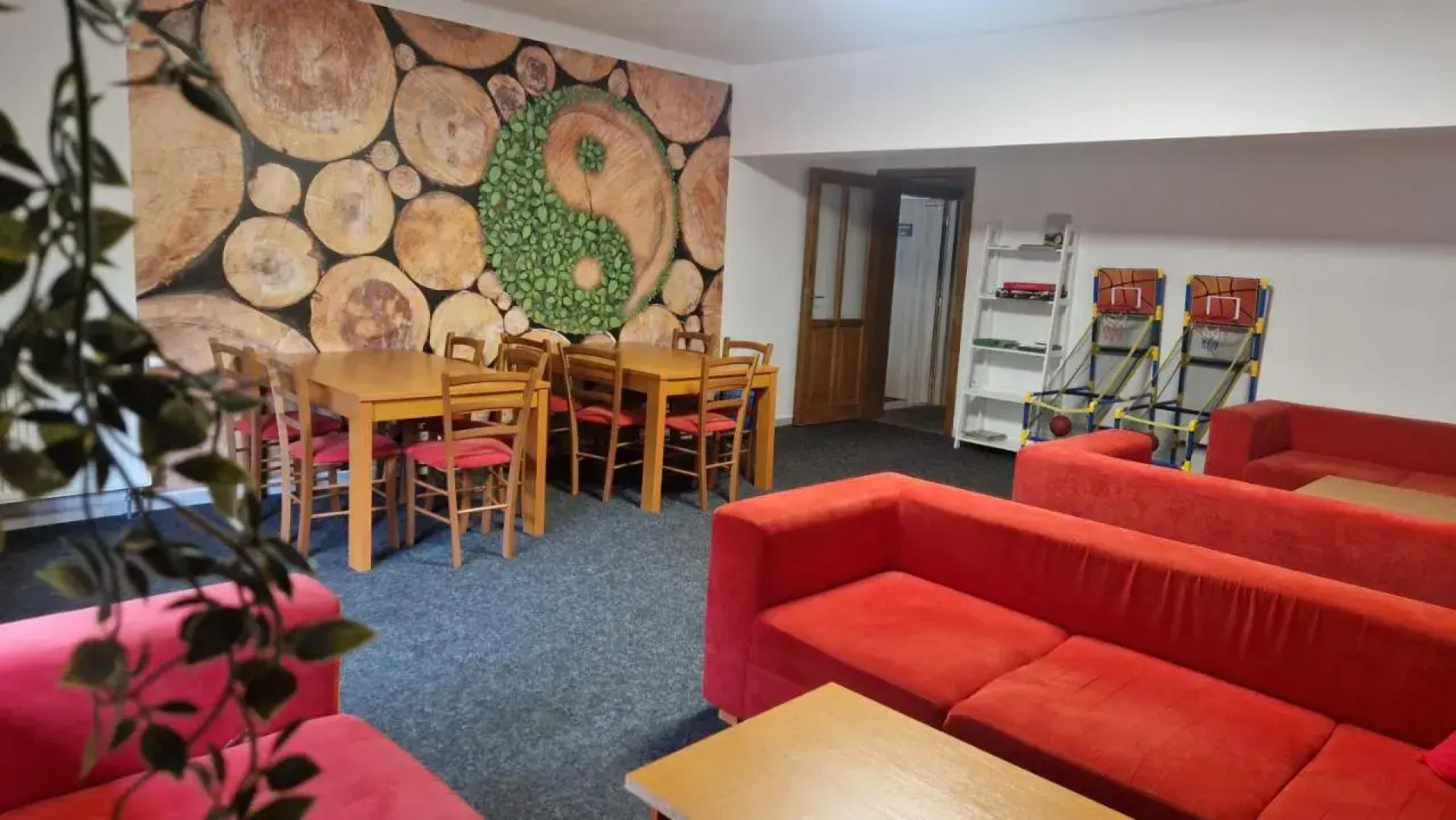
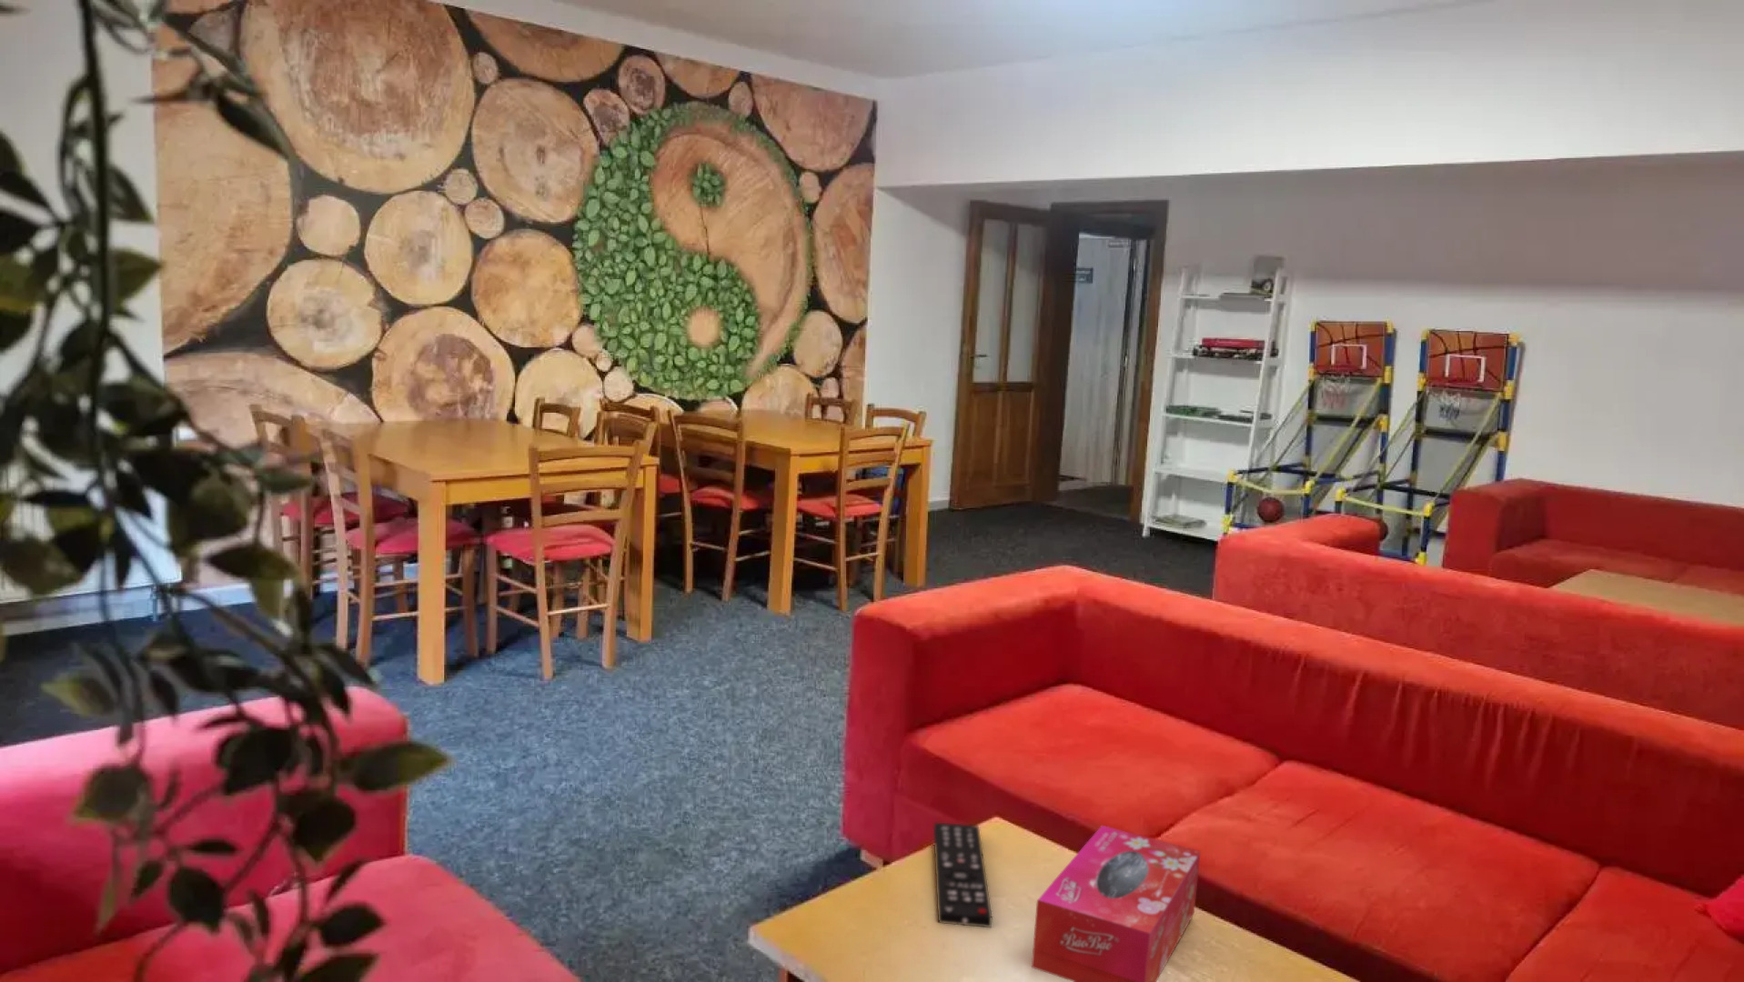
+ tissue box (1120, 907)
+ remote control (959, 869)
